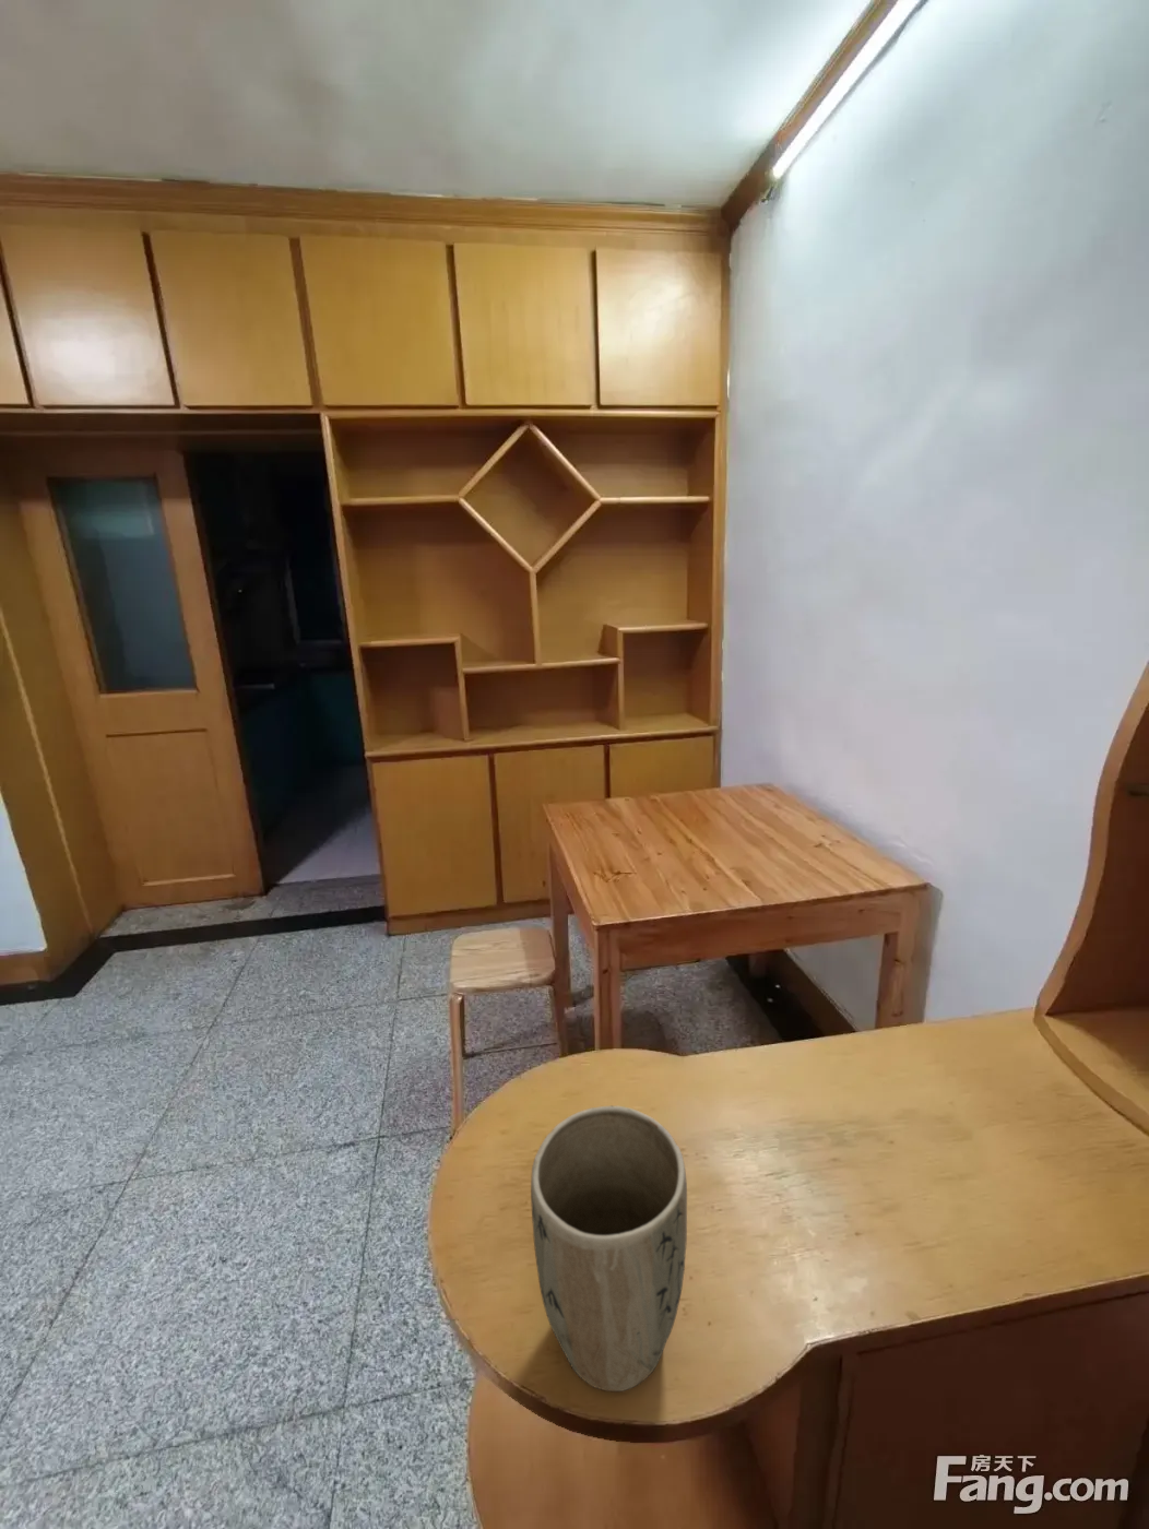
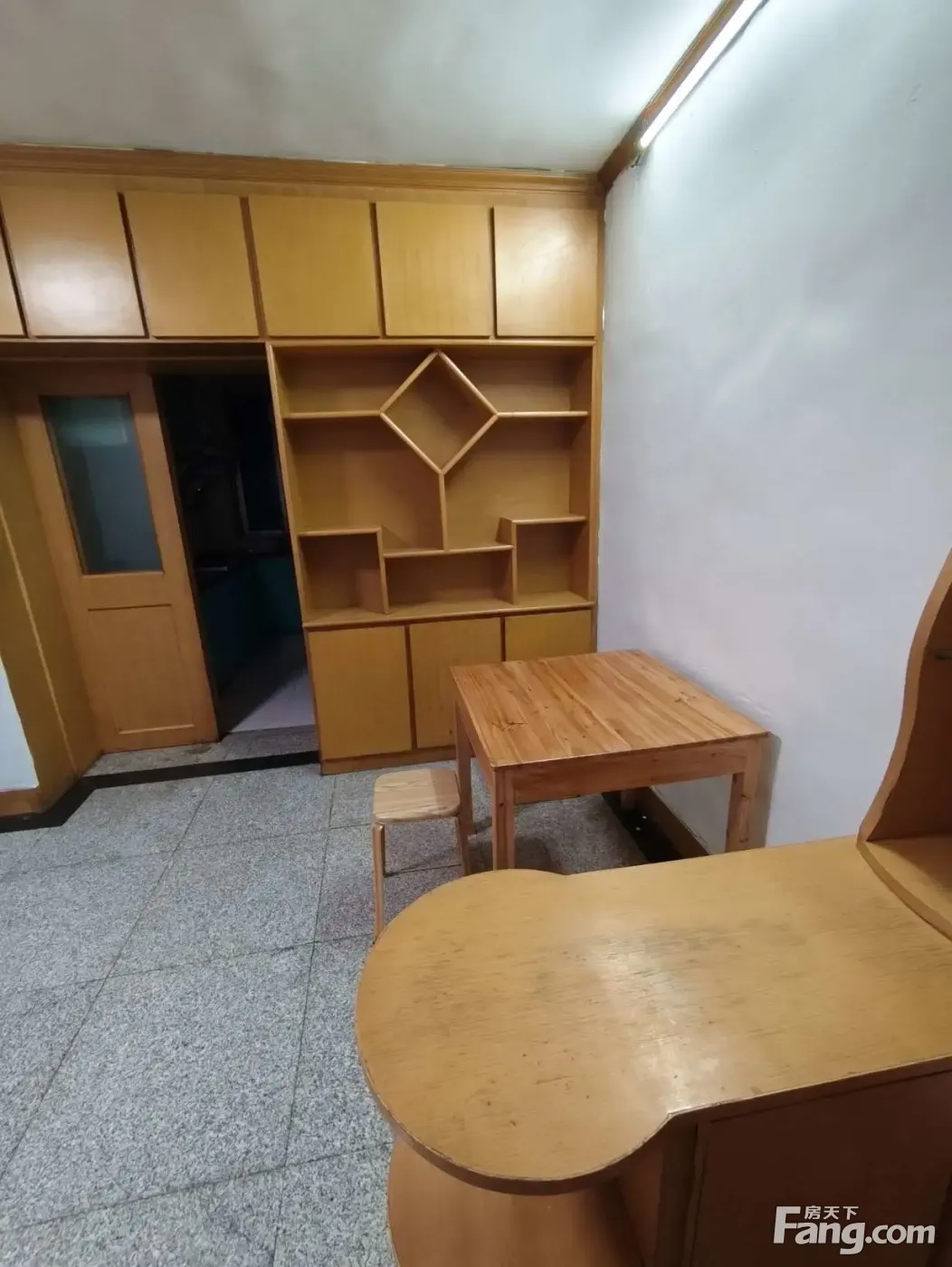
- plant pot (611, 1250)
